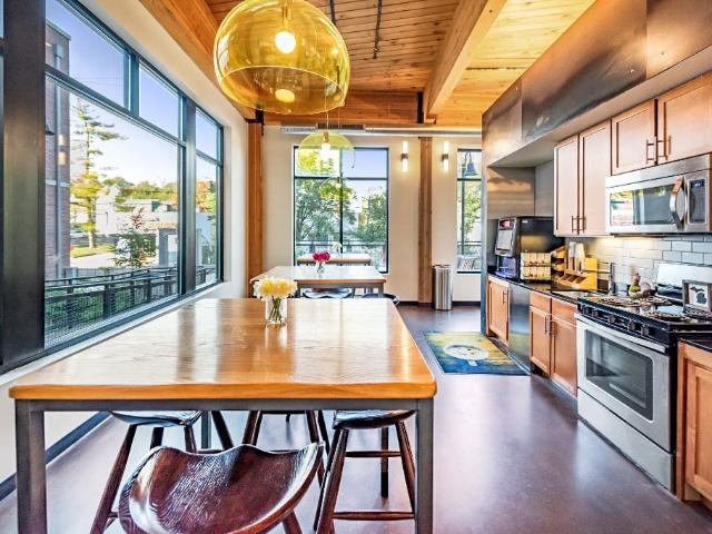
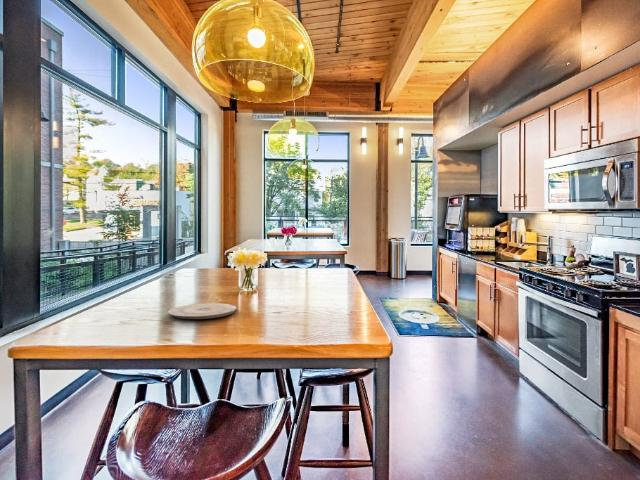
+ plate (203, 310)
